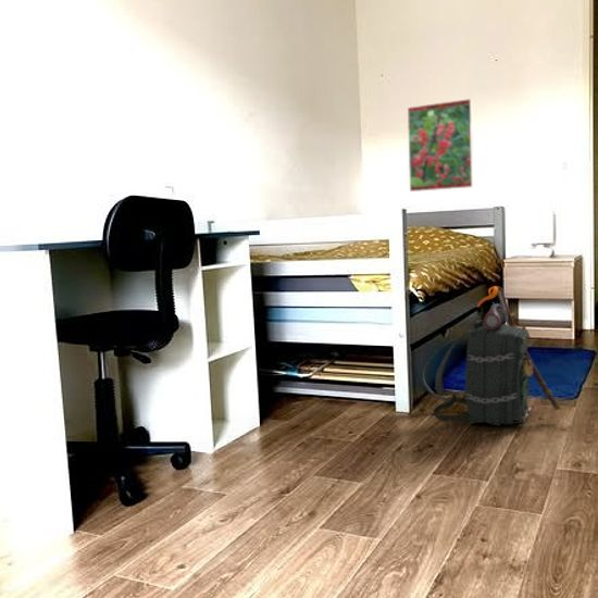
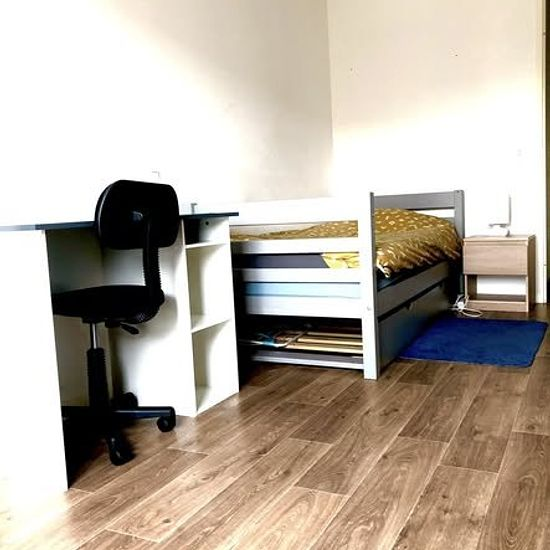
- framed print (439, 147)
- backpack (487, 352)
